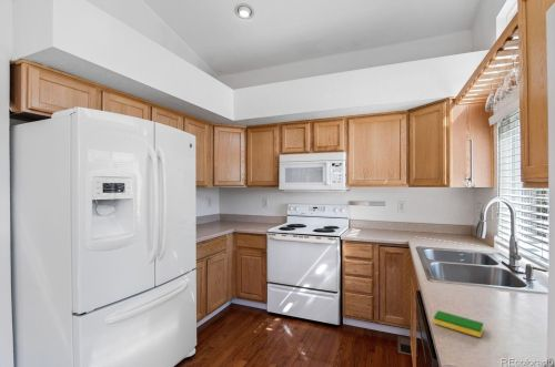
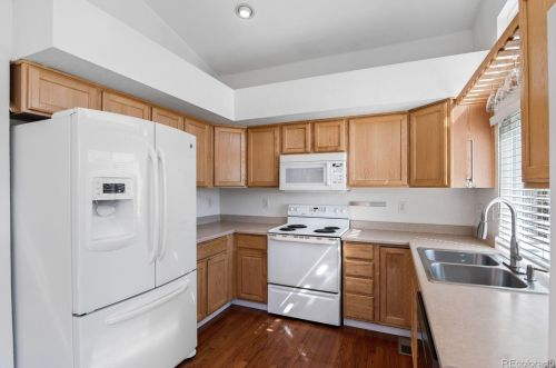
- dish sponge (457, 323)
